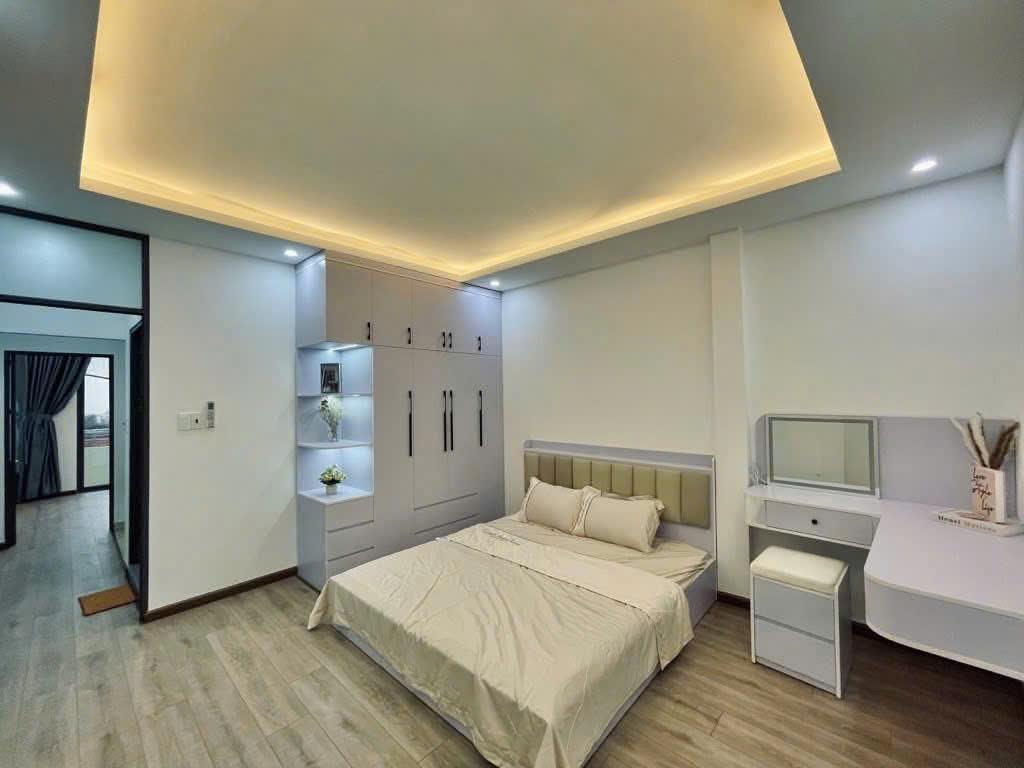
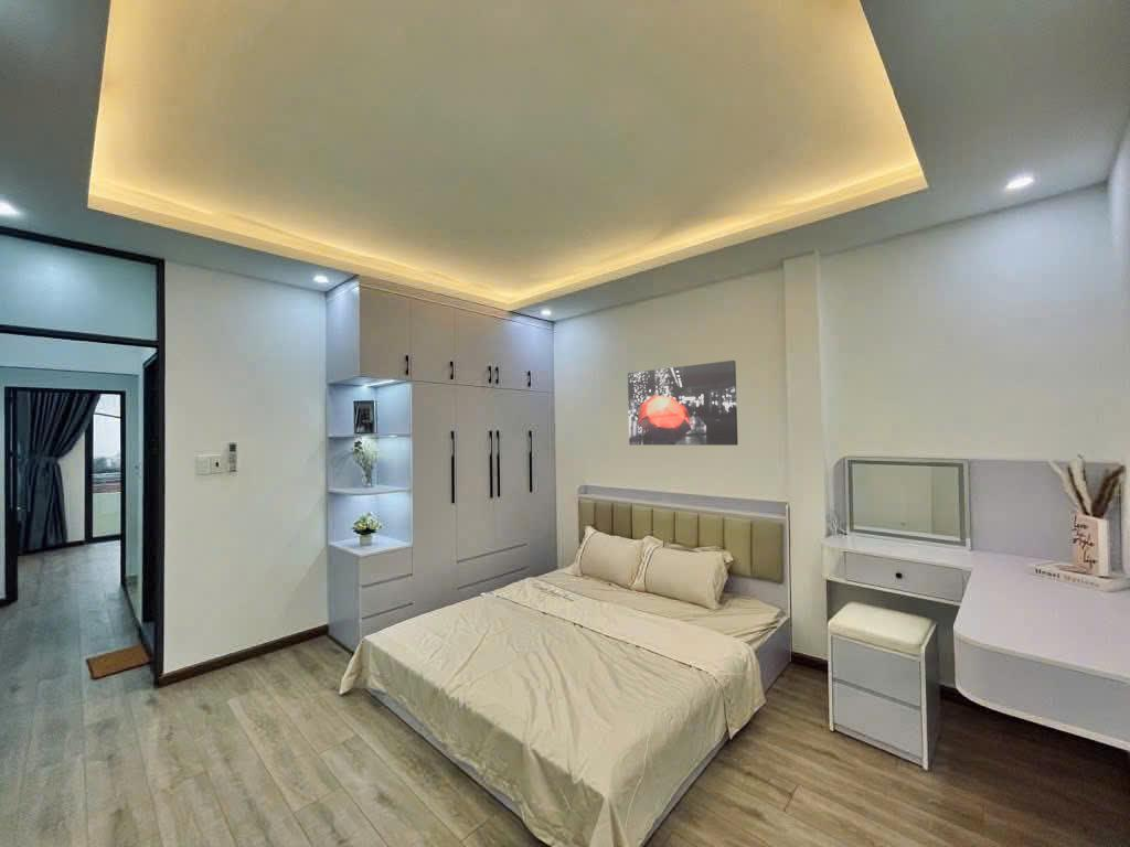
+ wall art (678, 406)
